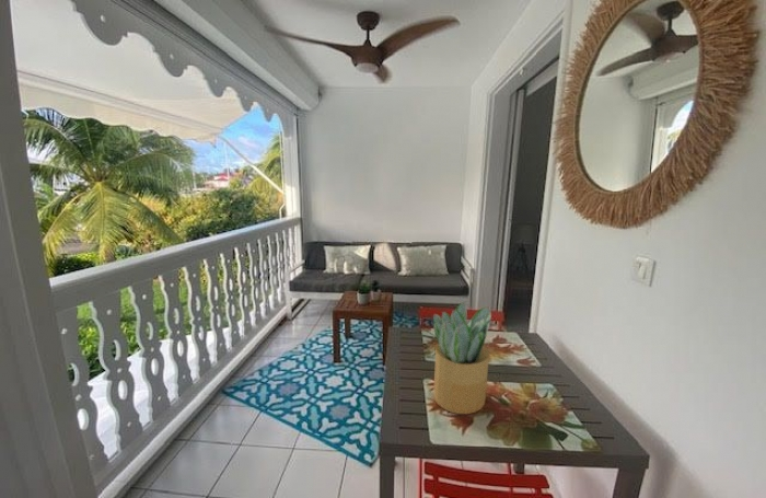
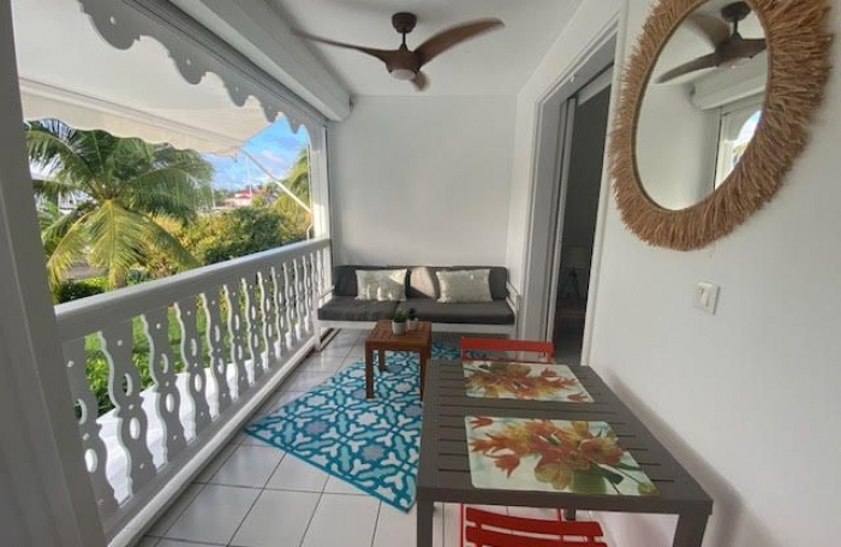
- potted plant (465, 354)
